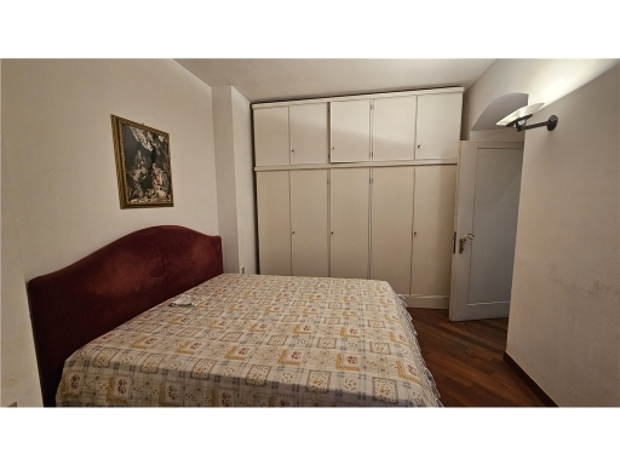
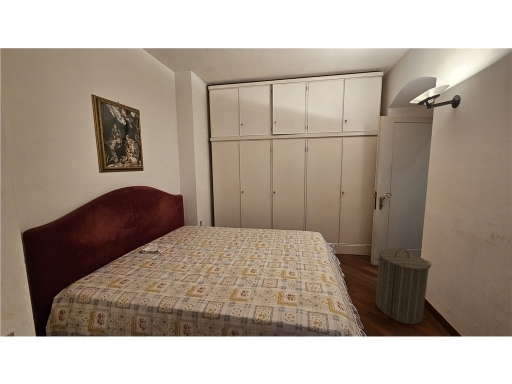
+ laundry hamper (400, 279)
